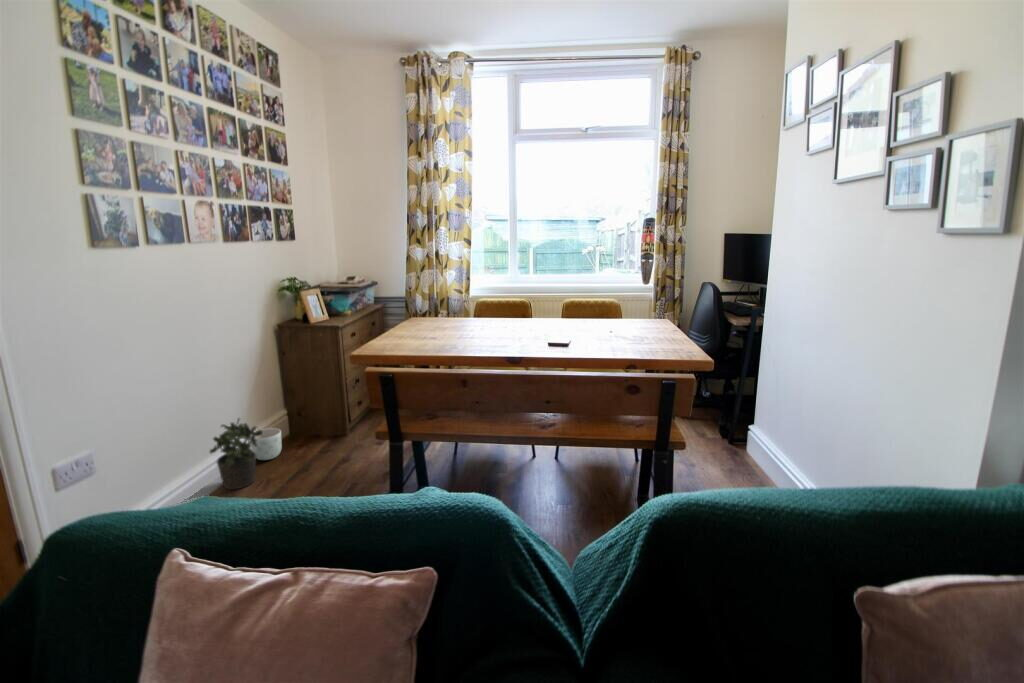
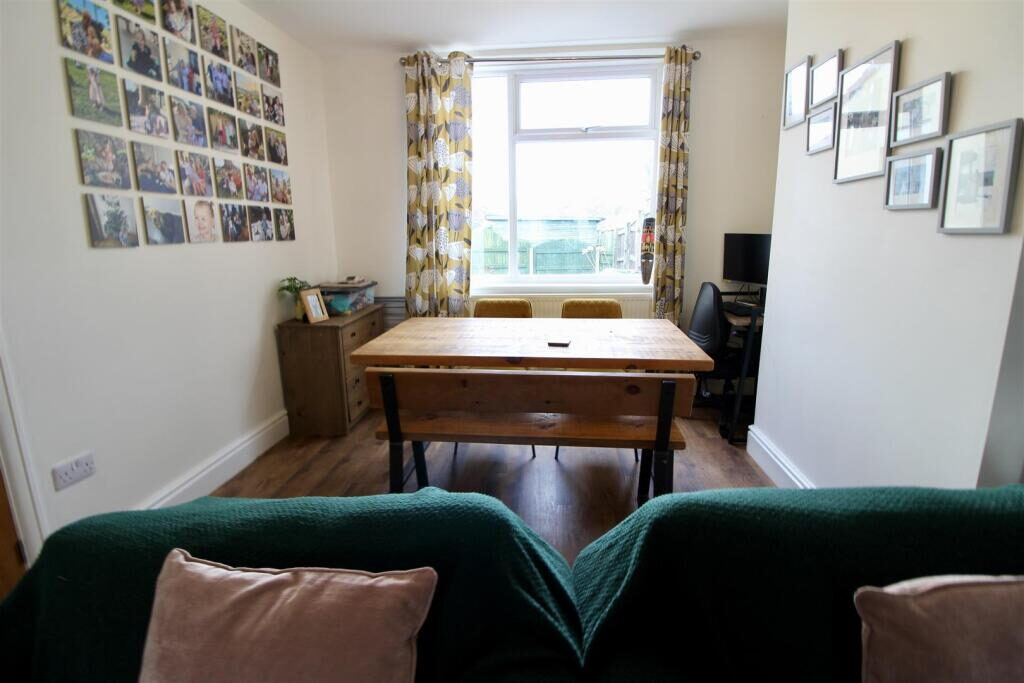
- potted plant (238, 451)
- planter (266, 445)
